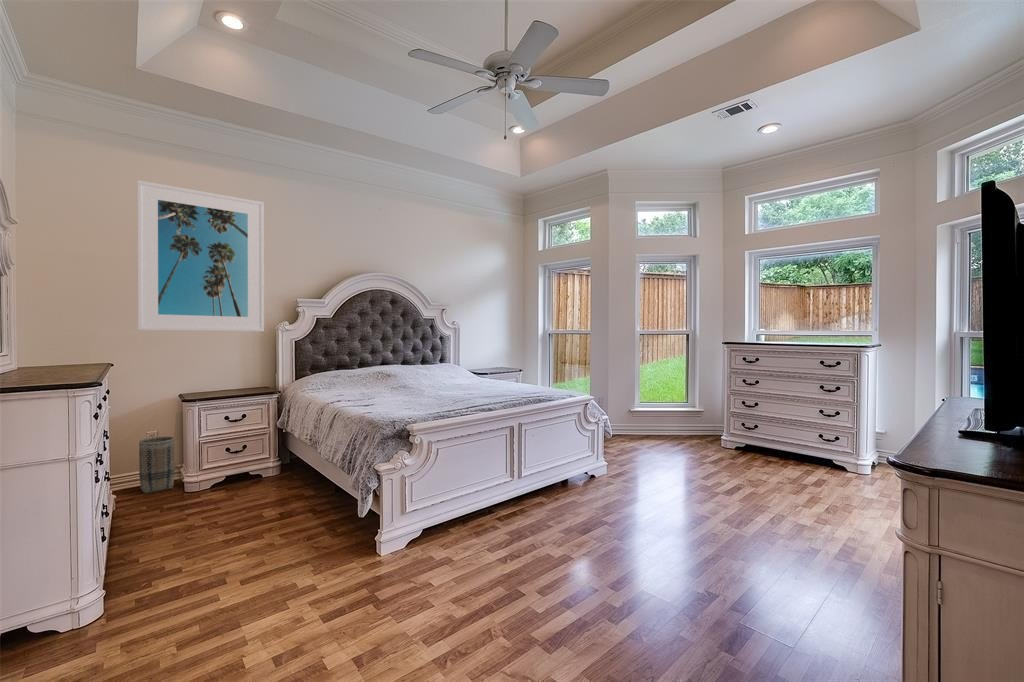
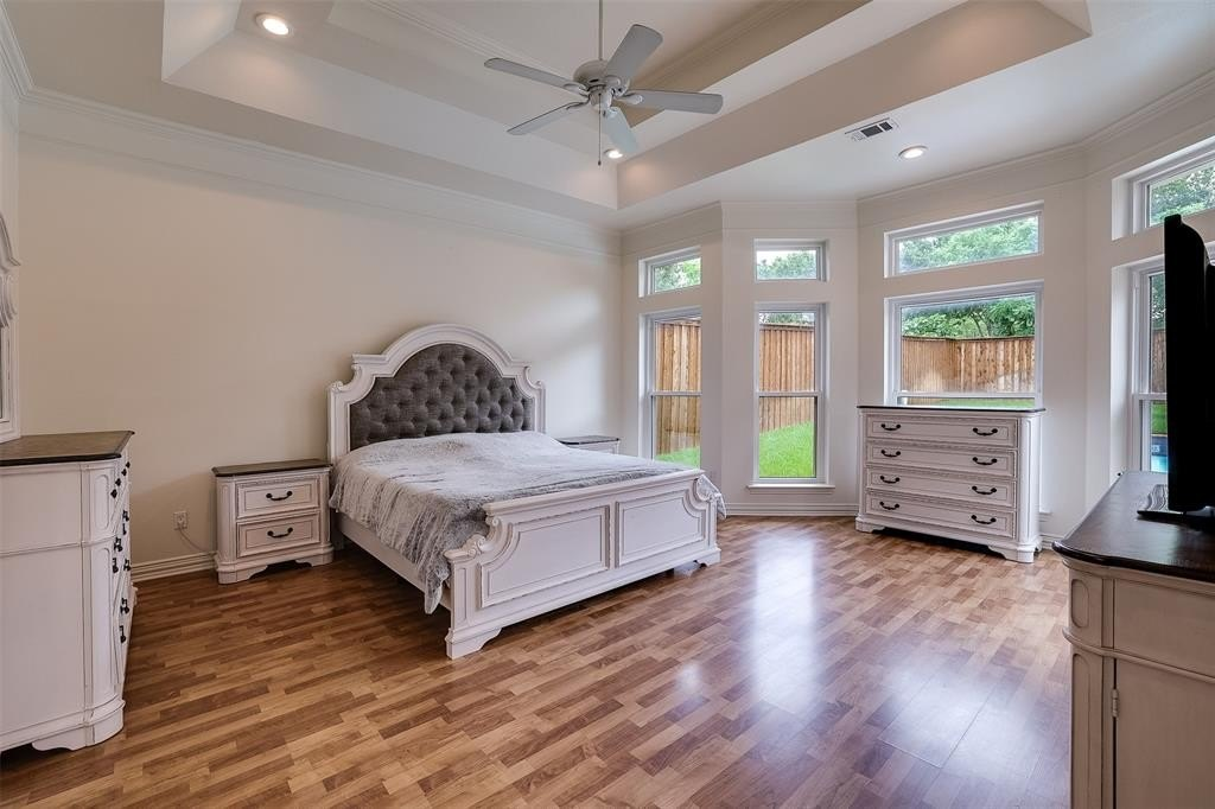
- basket (157, 464)
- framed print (205, 261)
